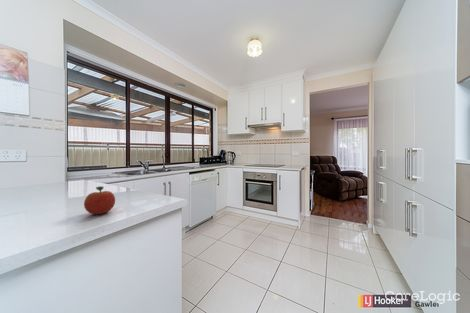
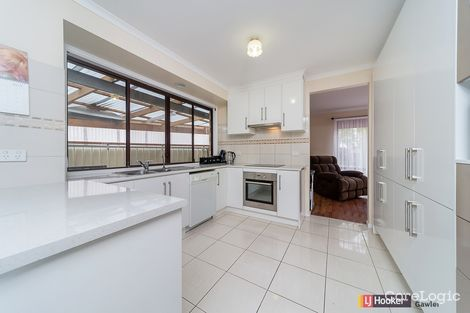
- fruit (100, 199)
